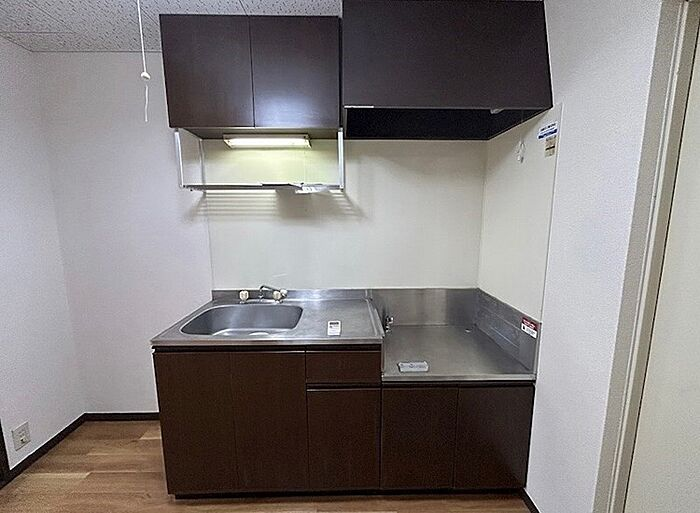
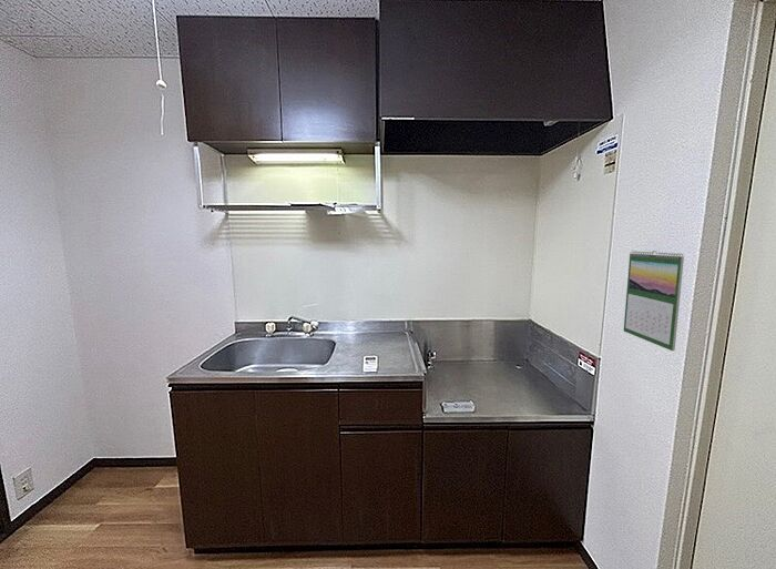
+ calendar (650, 295)
